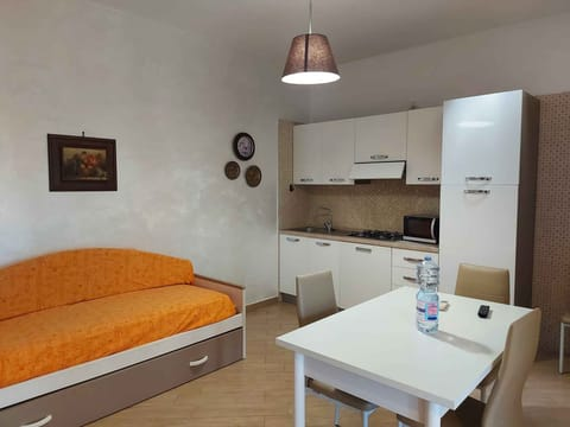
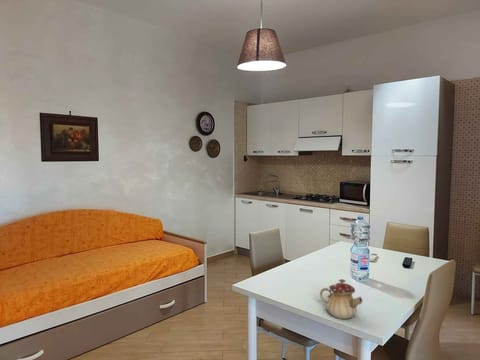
+ teapot (339, 295)
